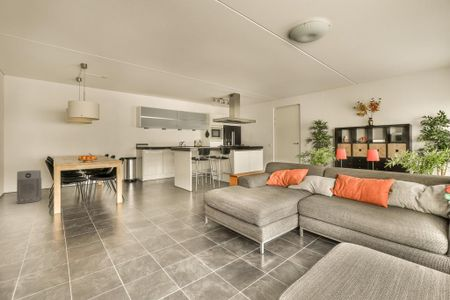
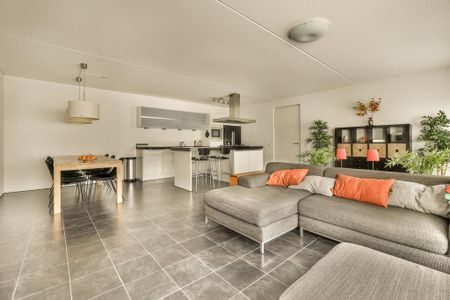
- air purifier (29, 185)
